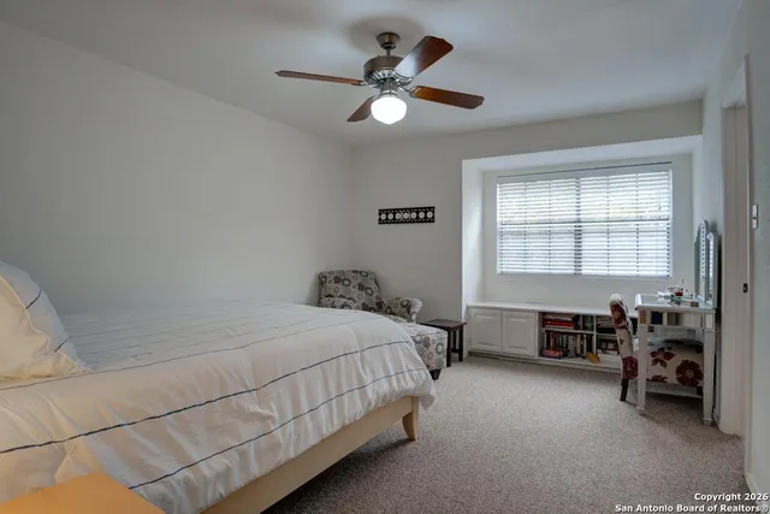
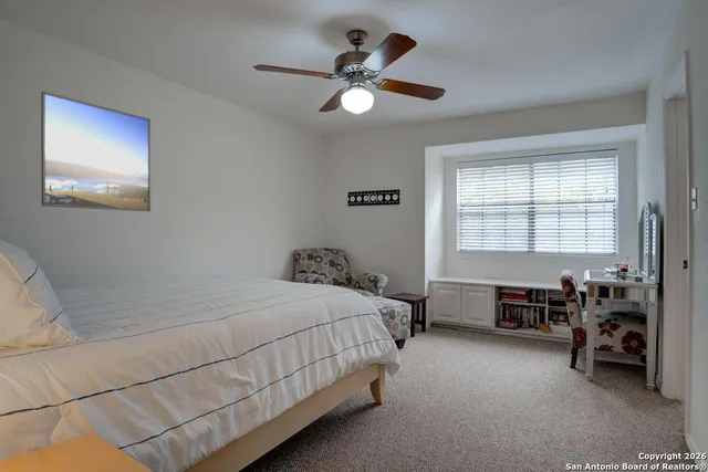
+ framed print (101, 157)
